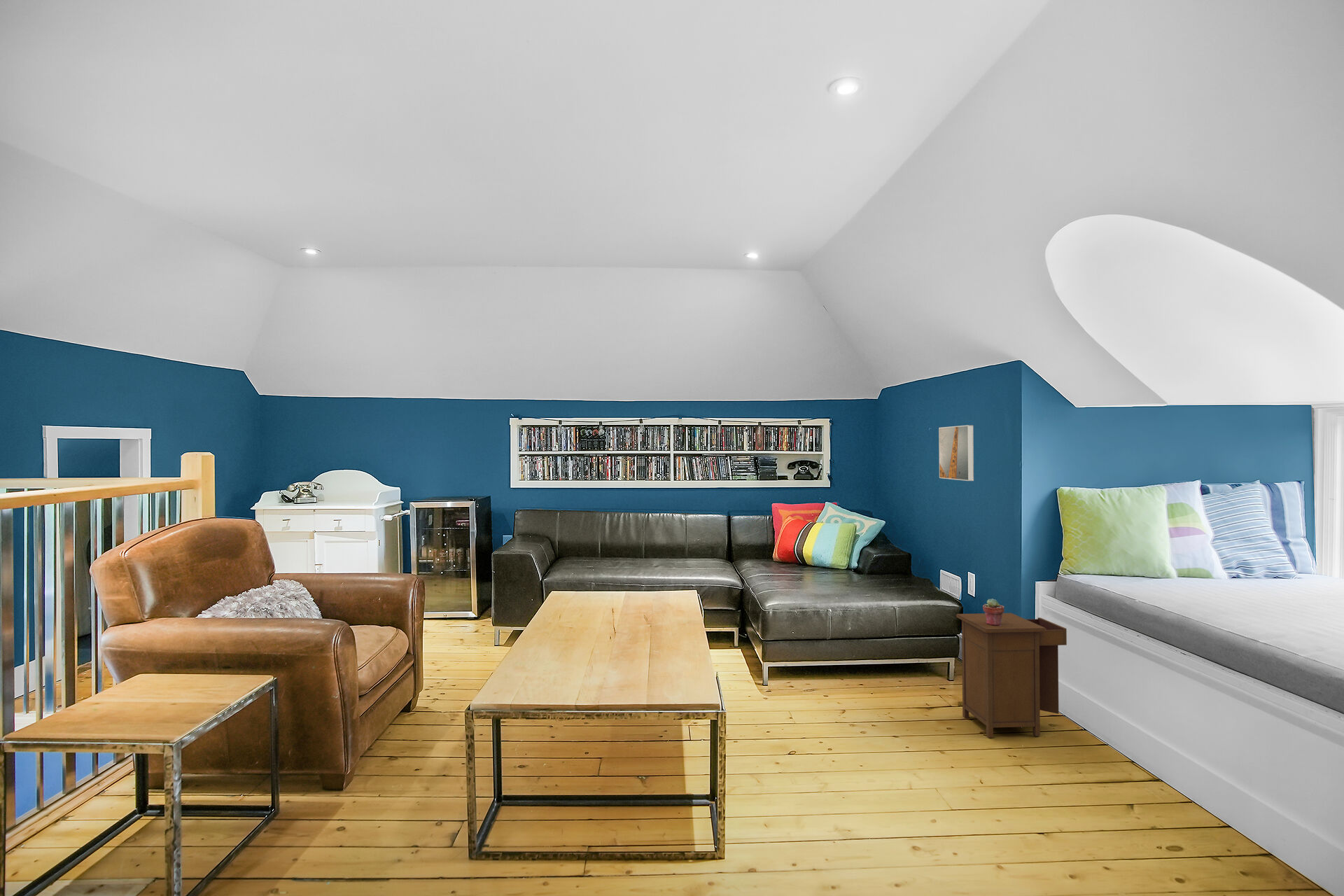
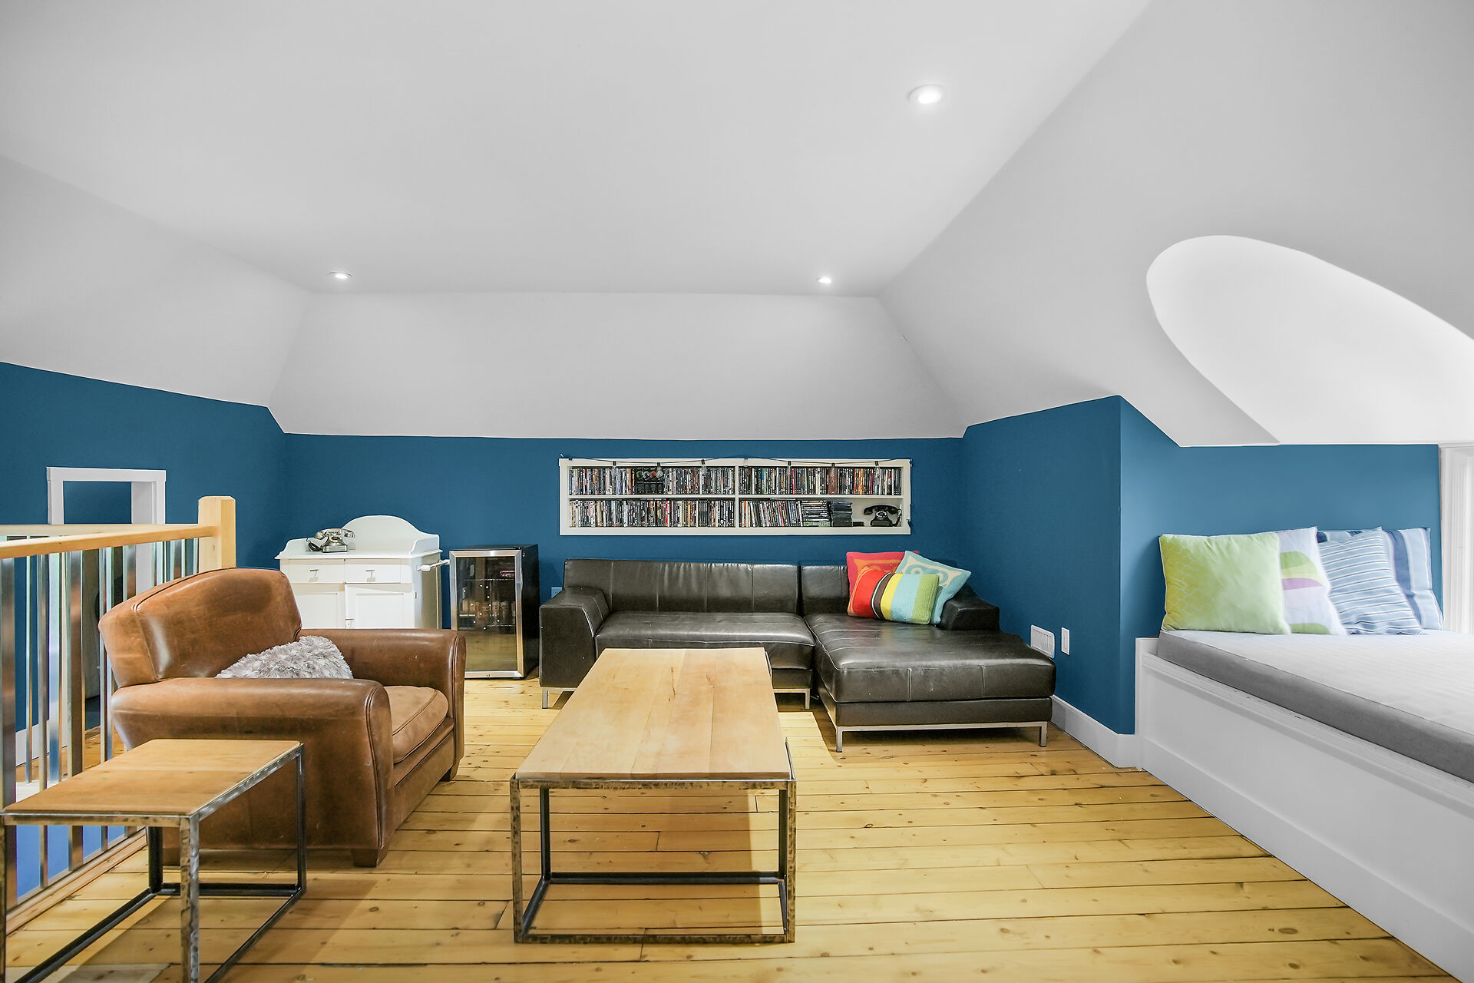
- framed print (955, 453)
- nightstand (1013, 673)
- potted succulent (993, 610)
